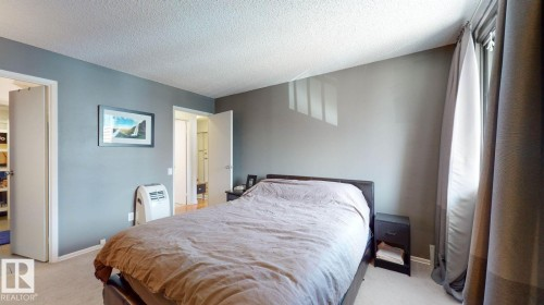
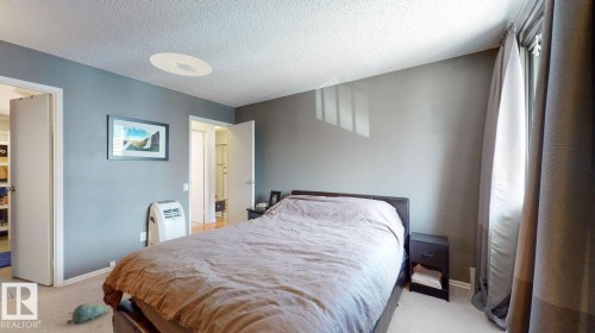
+ ceiling light (182, 63)
+ plush toy (90, 309)
